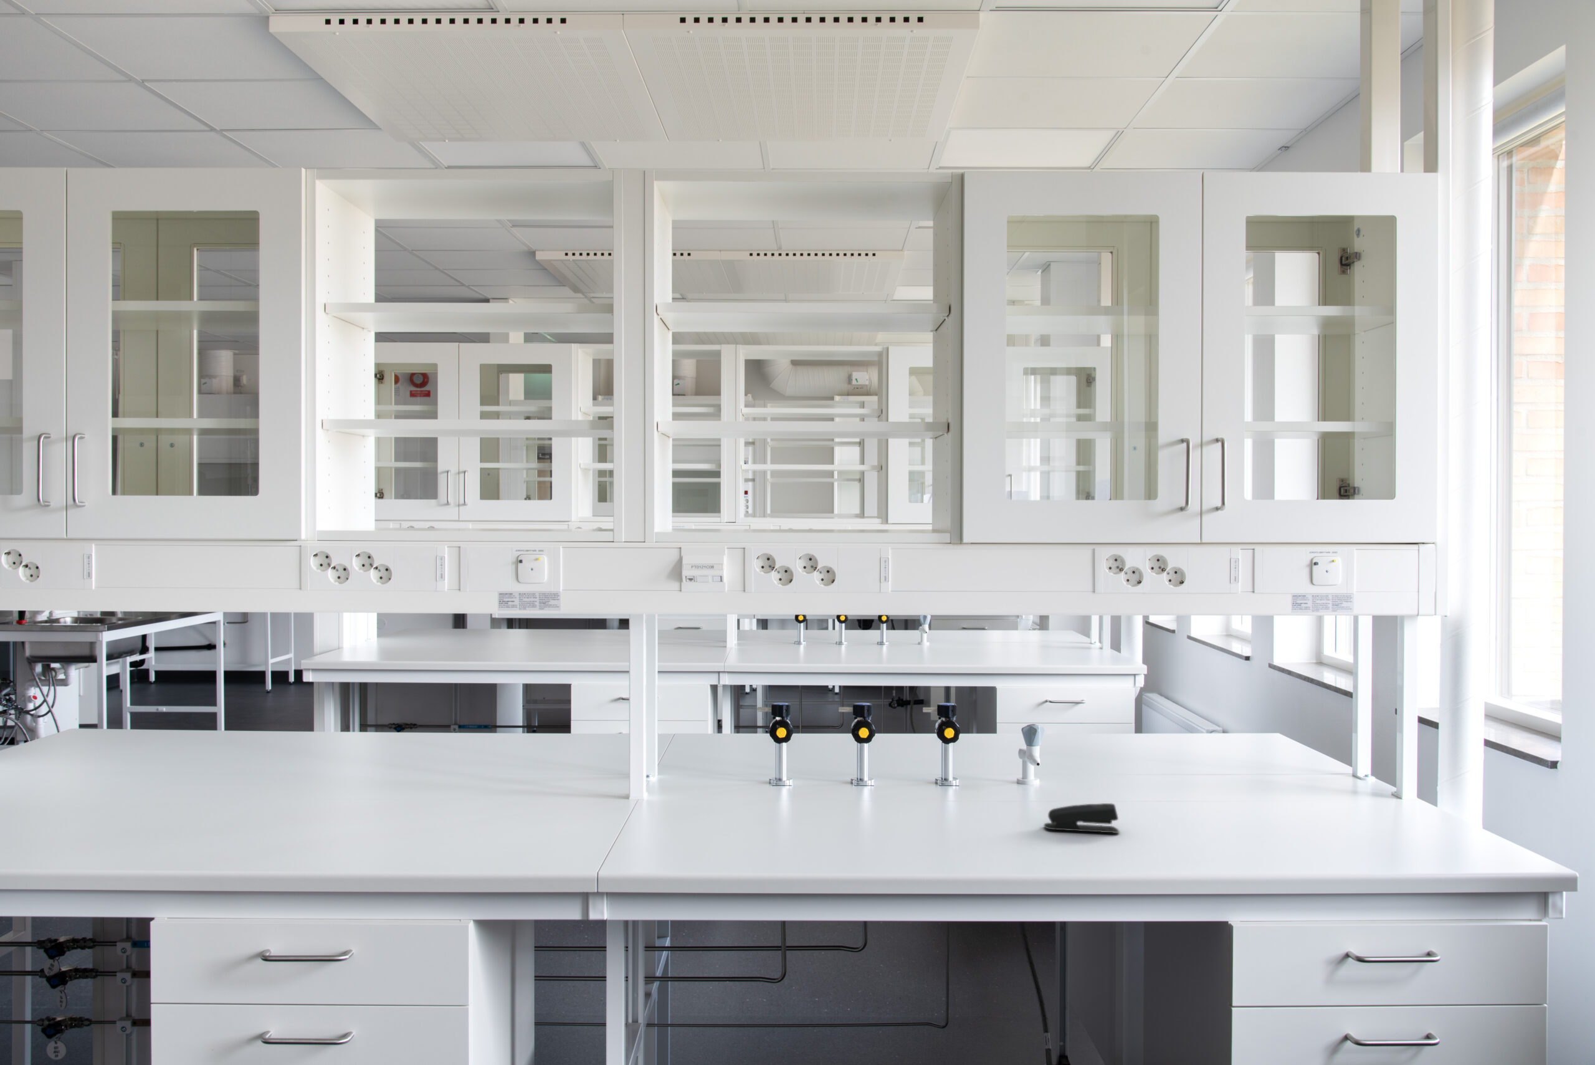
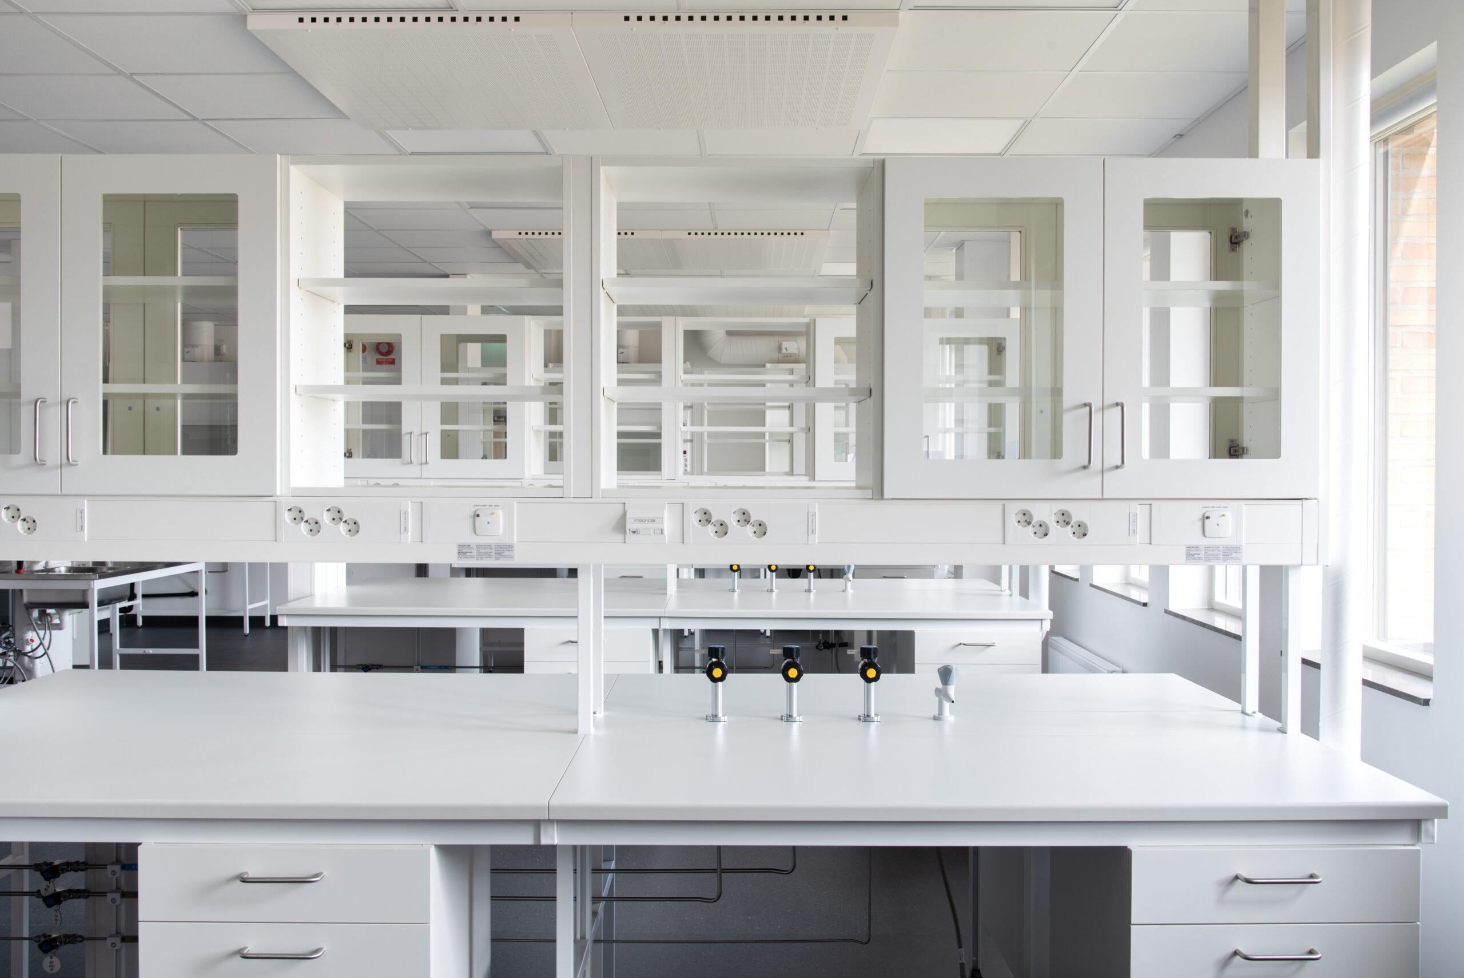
- stapler (1082, 815)
